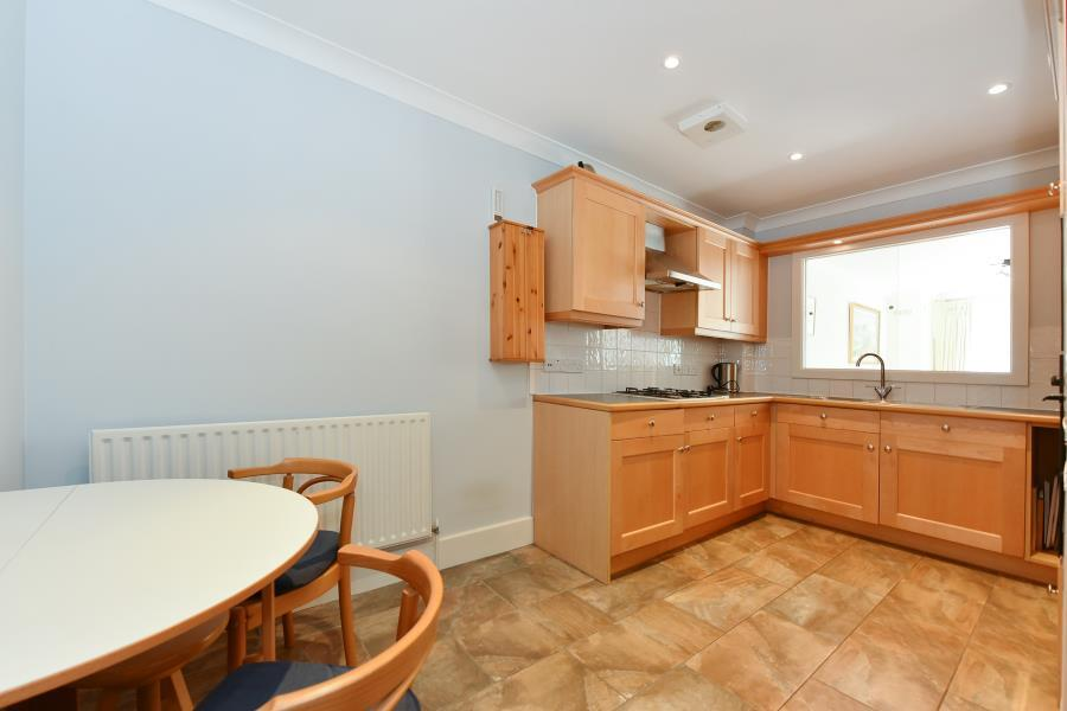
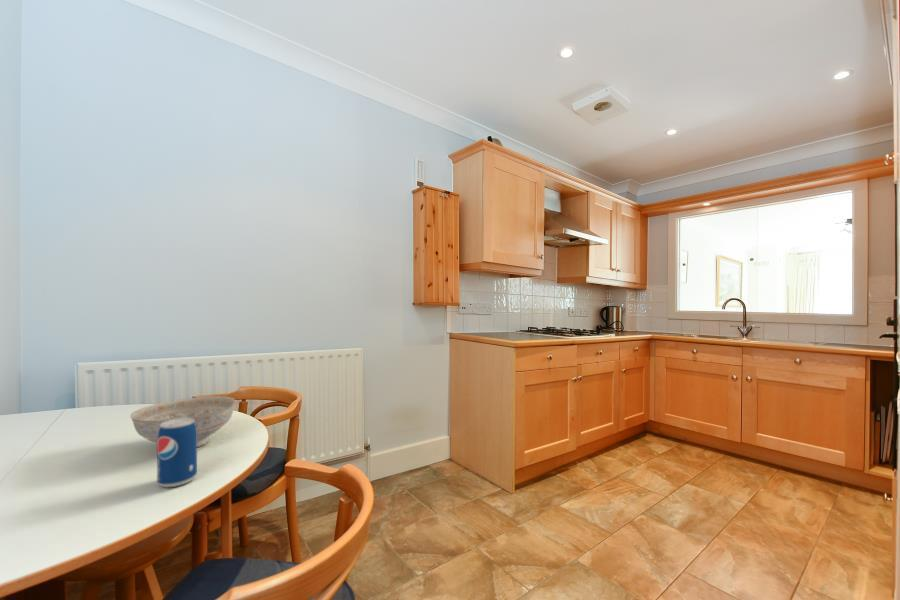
+ decorative bowl (186, 417)
+ beverage can (177, 451)
